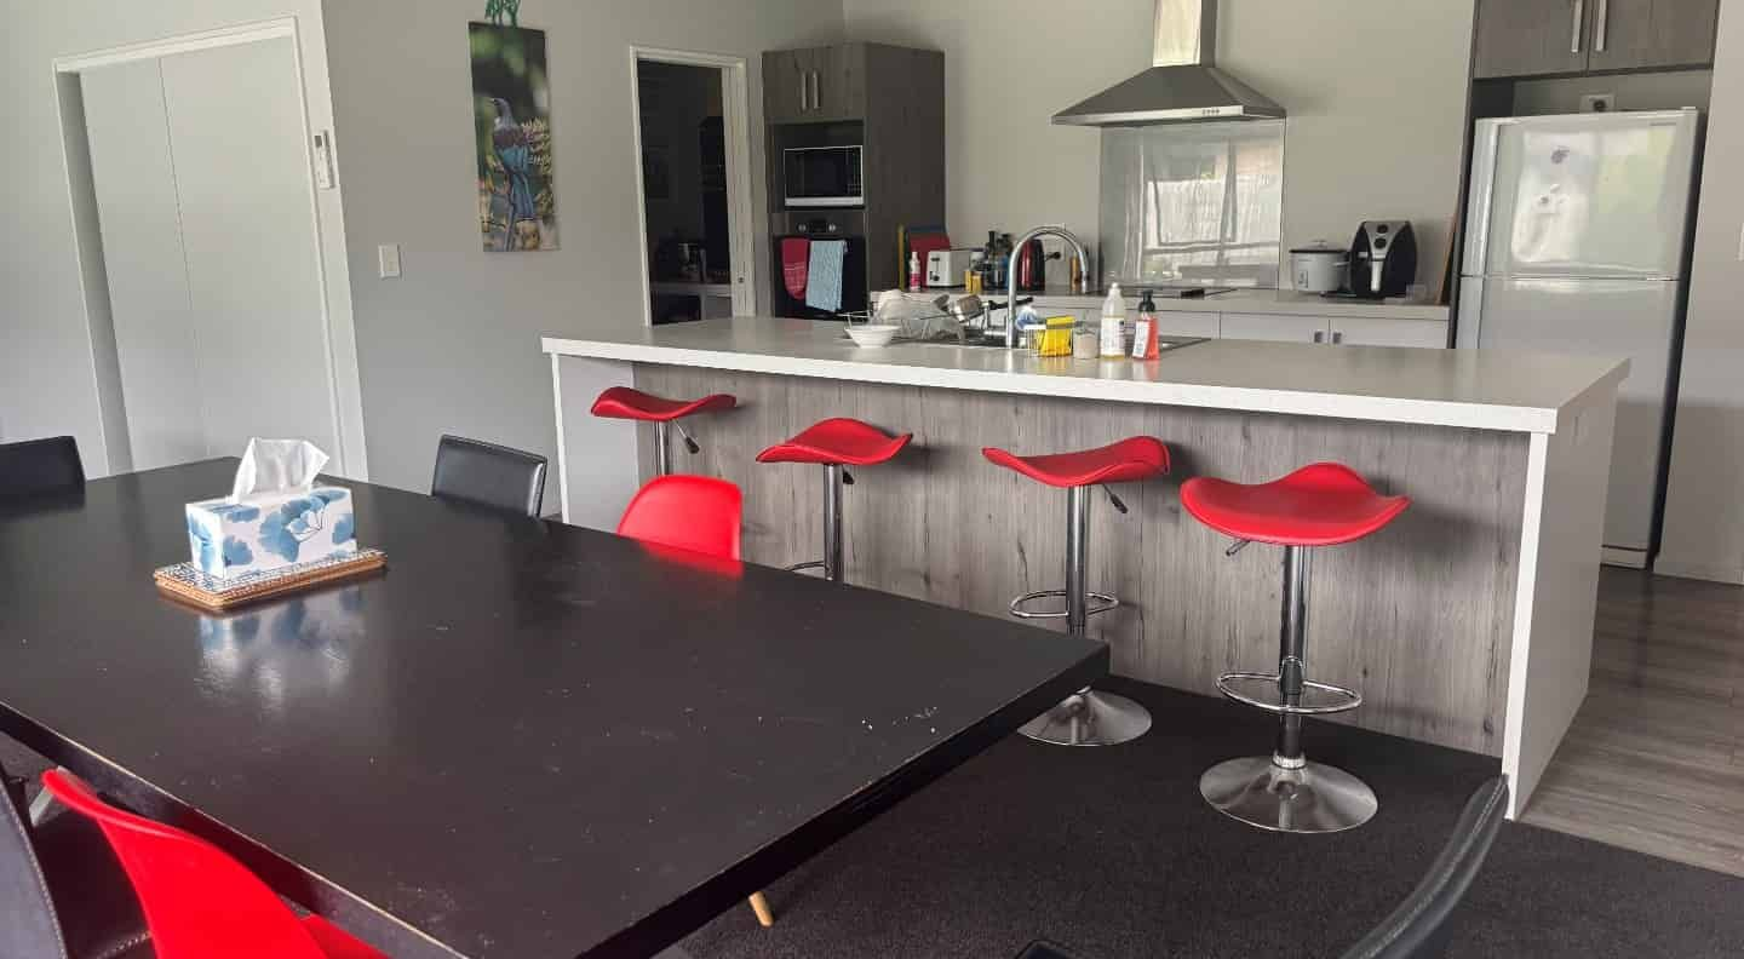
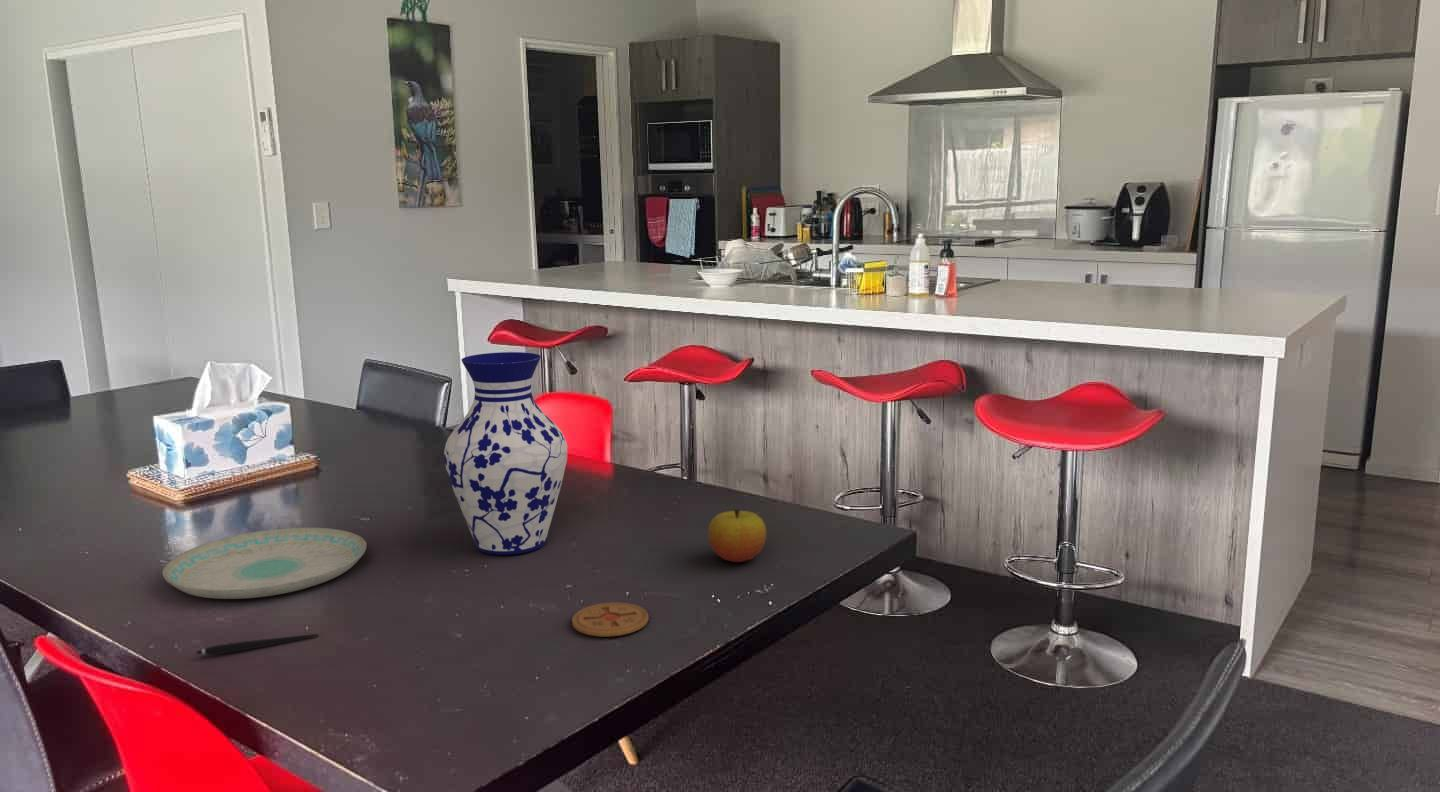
+ pen (258, 642)
+ vase (506, 452)
+ plate (268, 562)
+ apple (737, 534)
+ coaster (610, 619)
